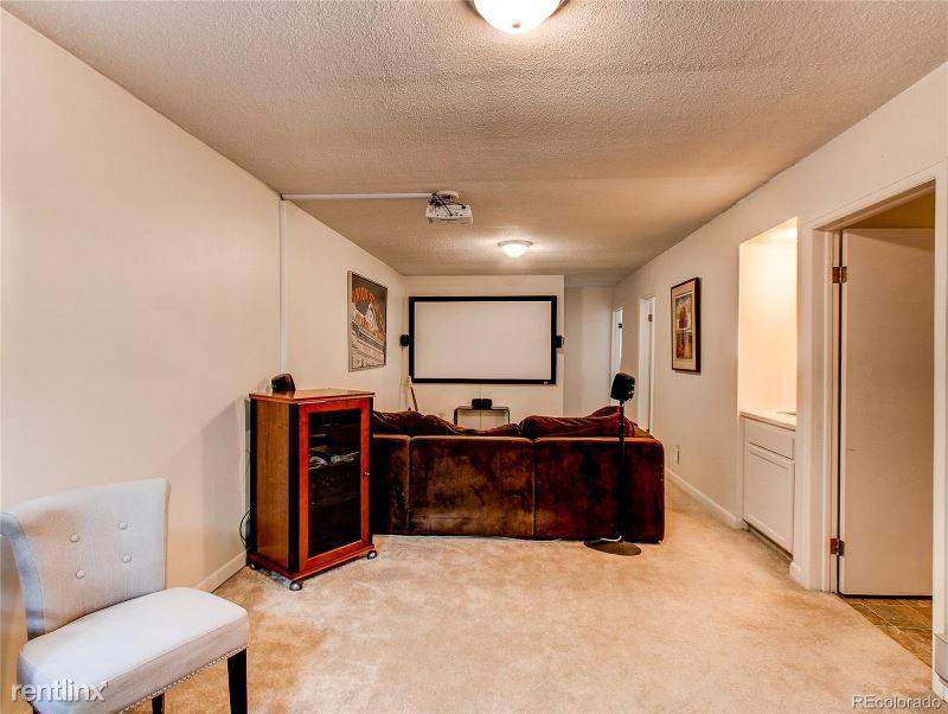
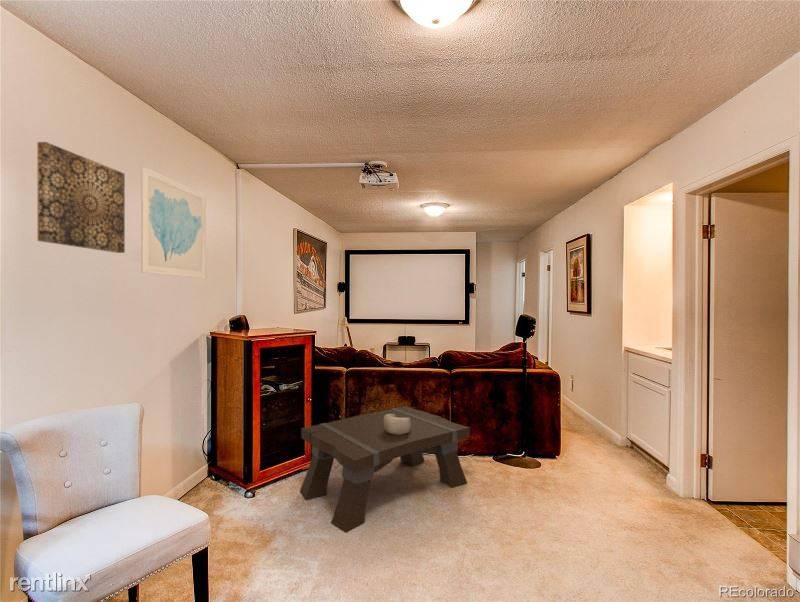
+ coffee table (385, 457)
+ decorative bowl (396, 422)
+ wall art (177, 229)
+ wall art (85, 203)
